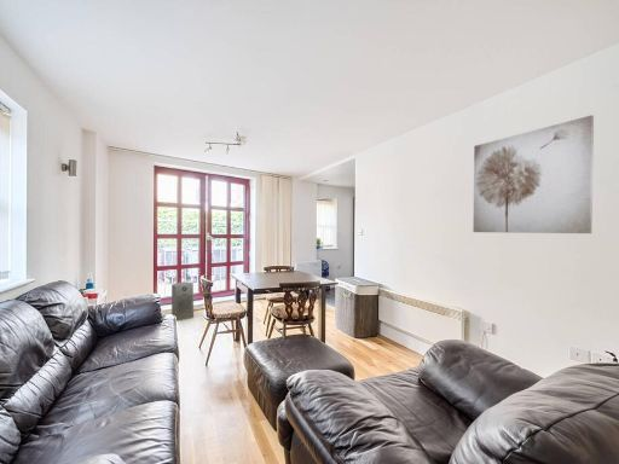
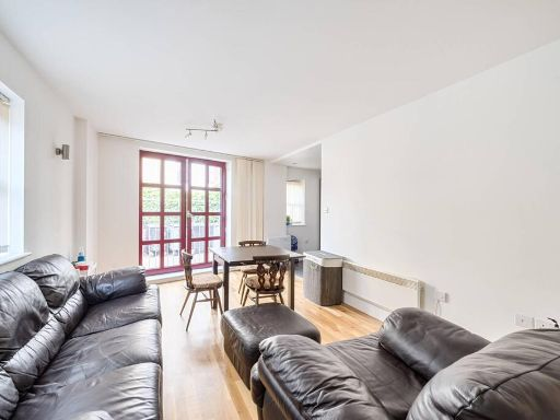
- fan (181, 300)
- wall art (523, 182)
